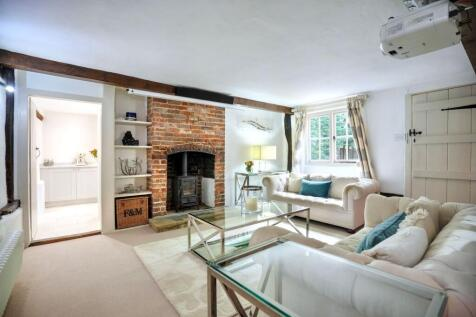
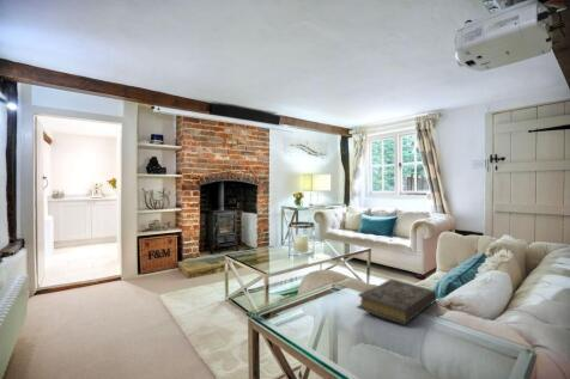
+ book (396, 298)
